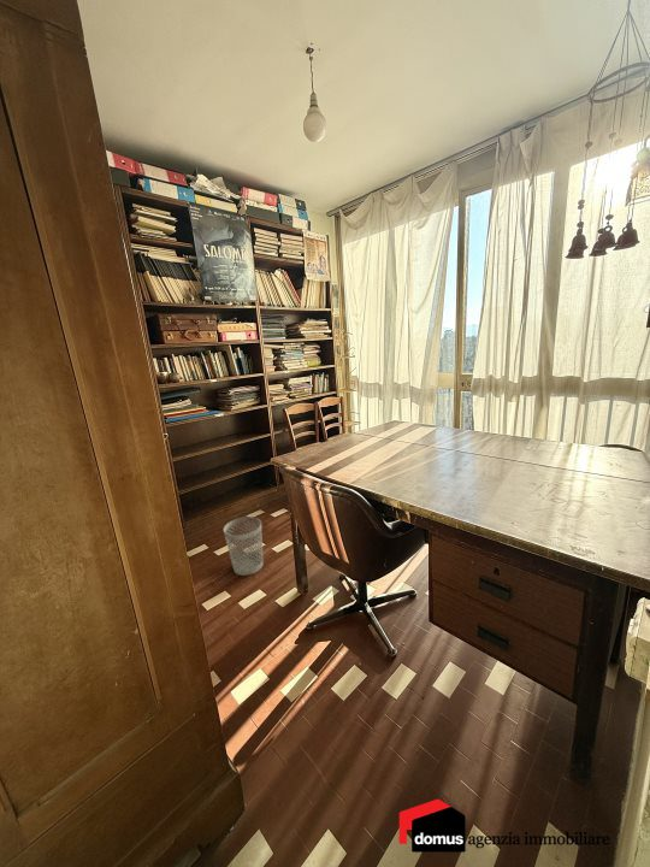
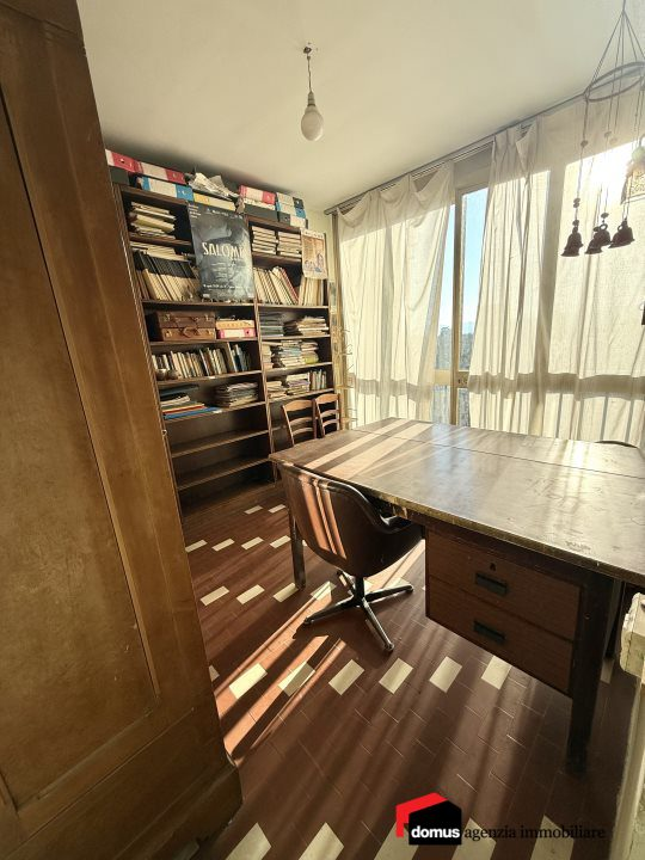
- wastebasket (246, 545)
